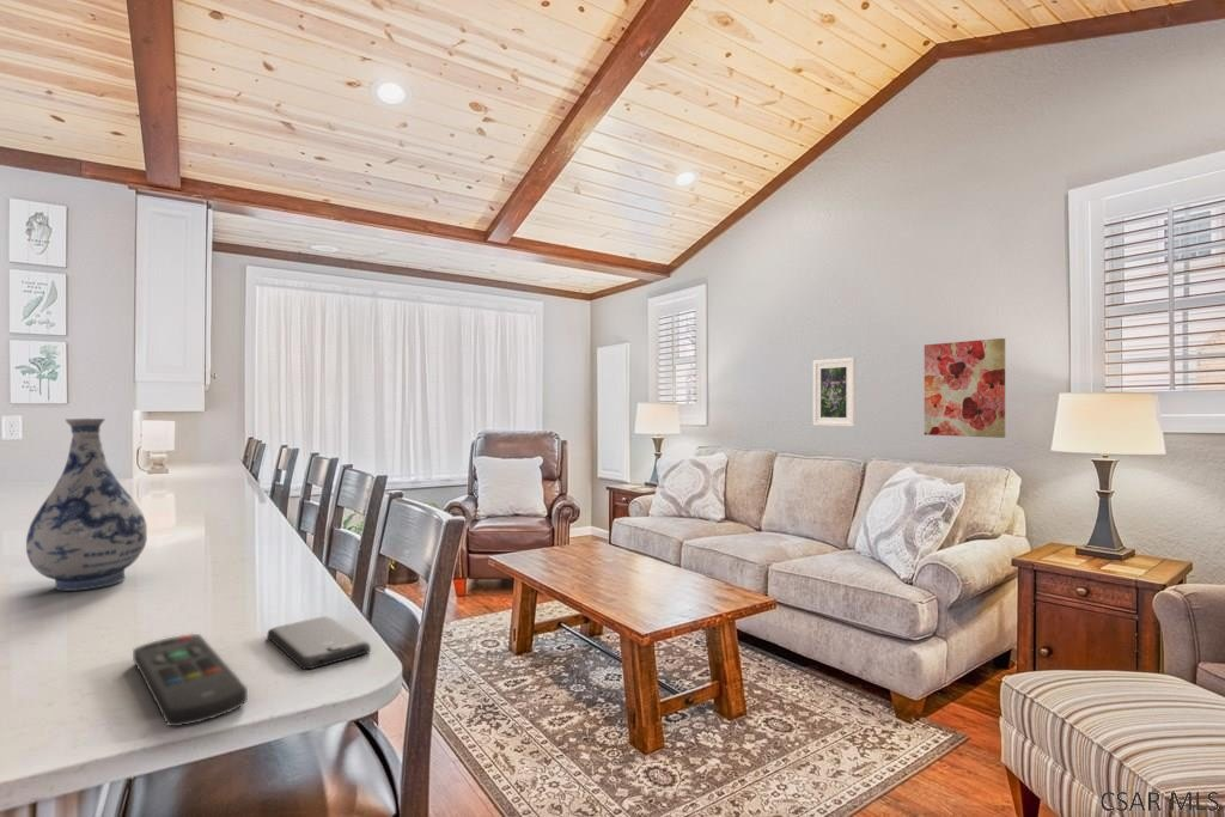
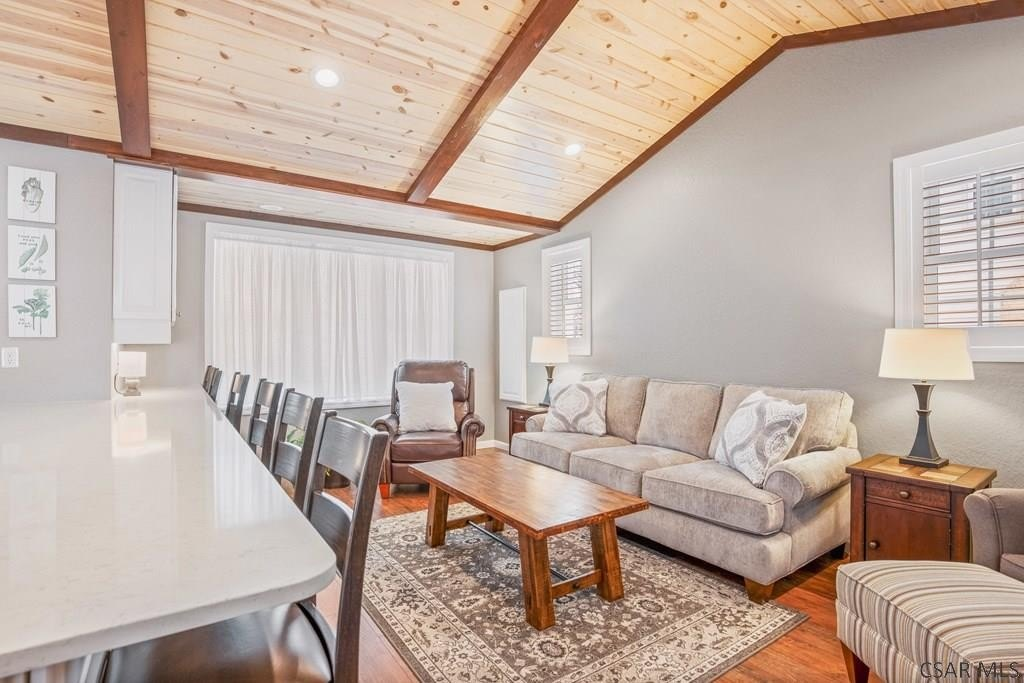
- remote control (185, 672)
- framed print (834, 392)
- wall art (962, 389)
- smartphone (317, 638)
- vase (89, 500)
